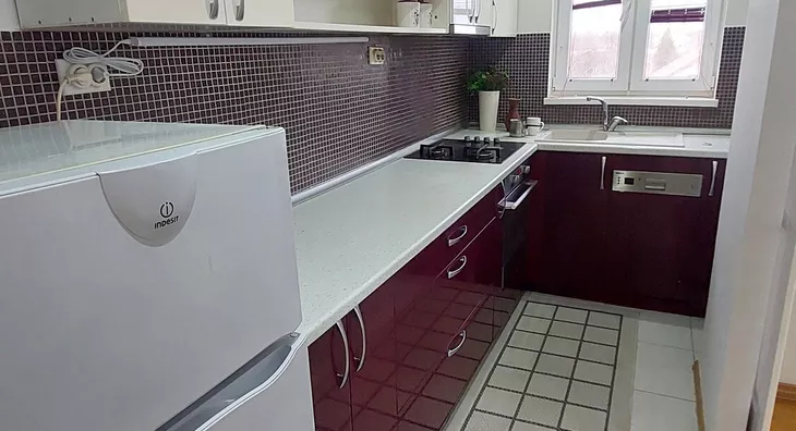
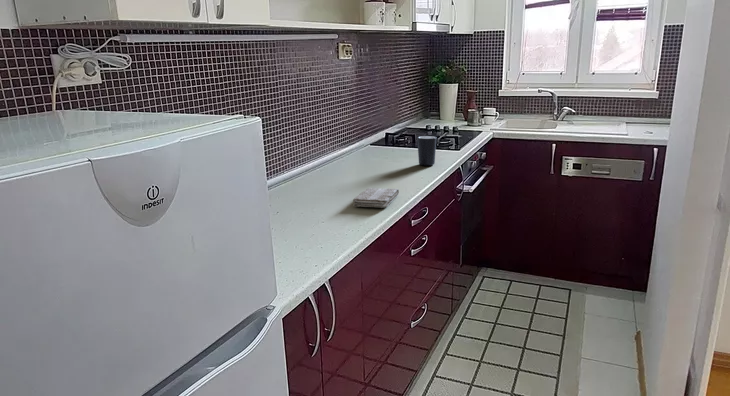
+ mug (427, 150)
+ washcloth (376, 196)
